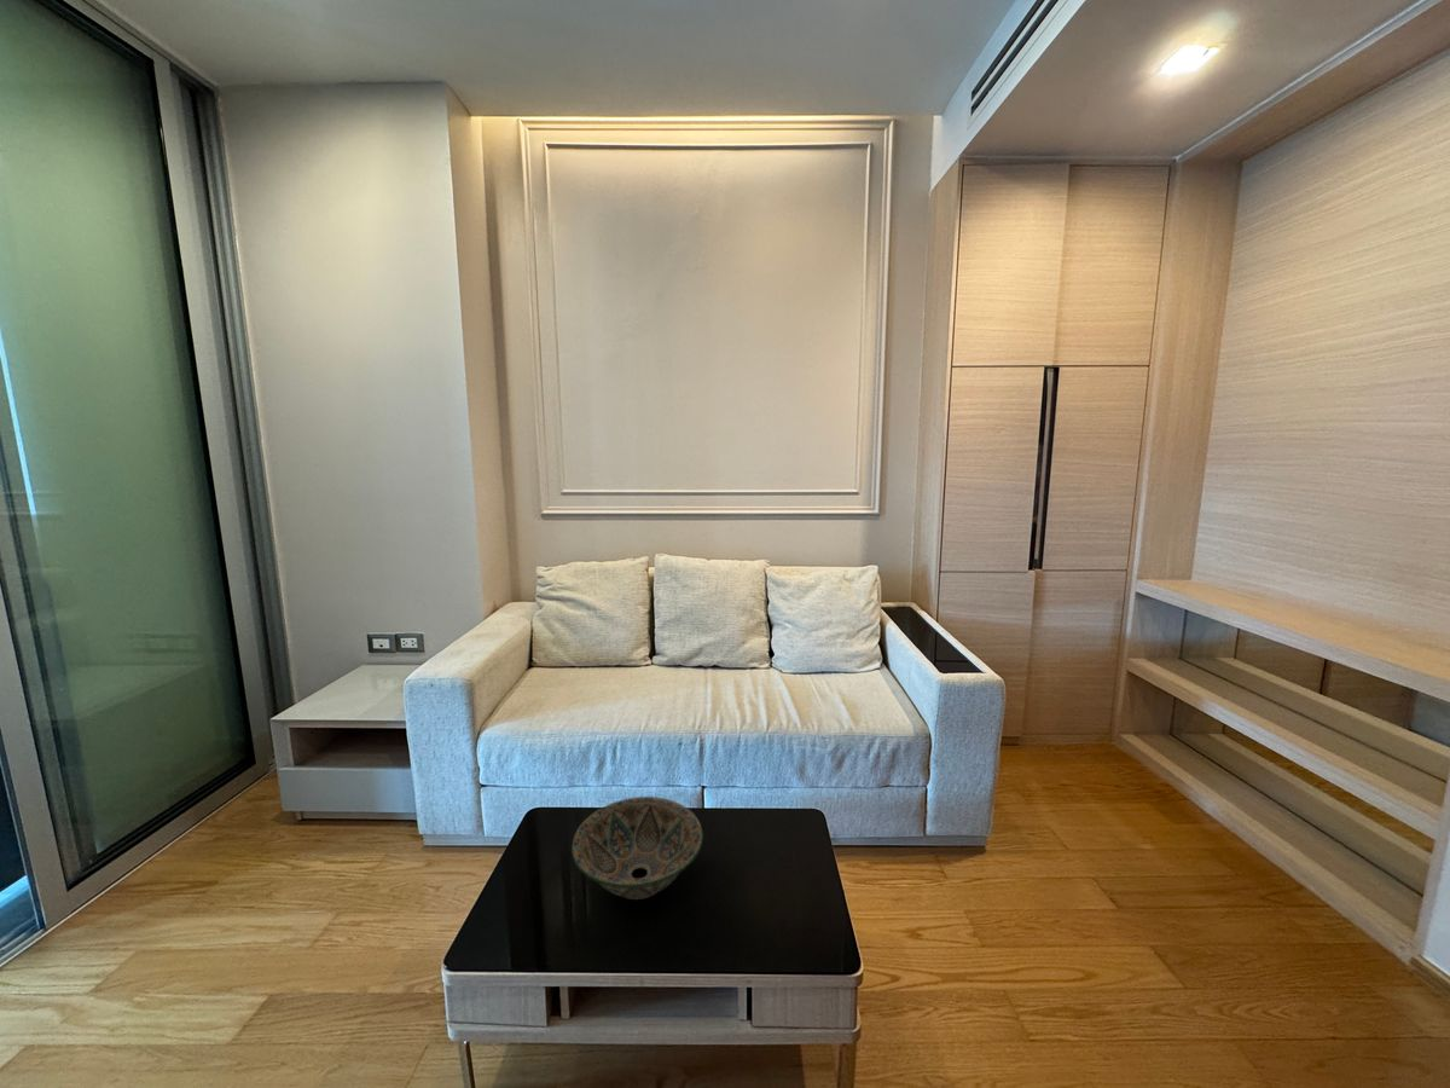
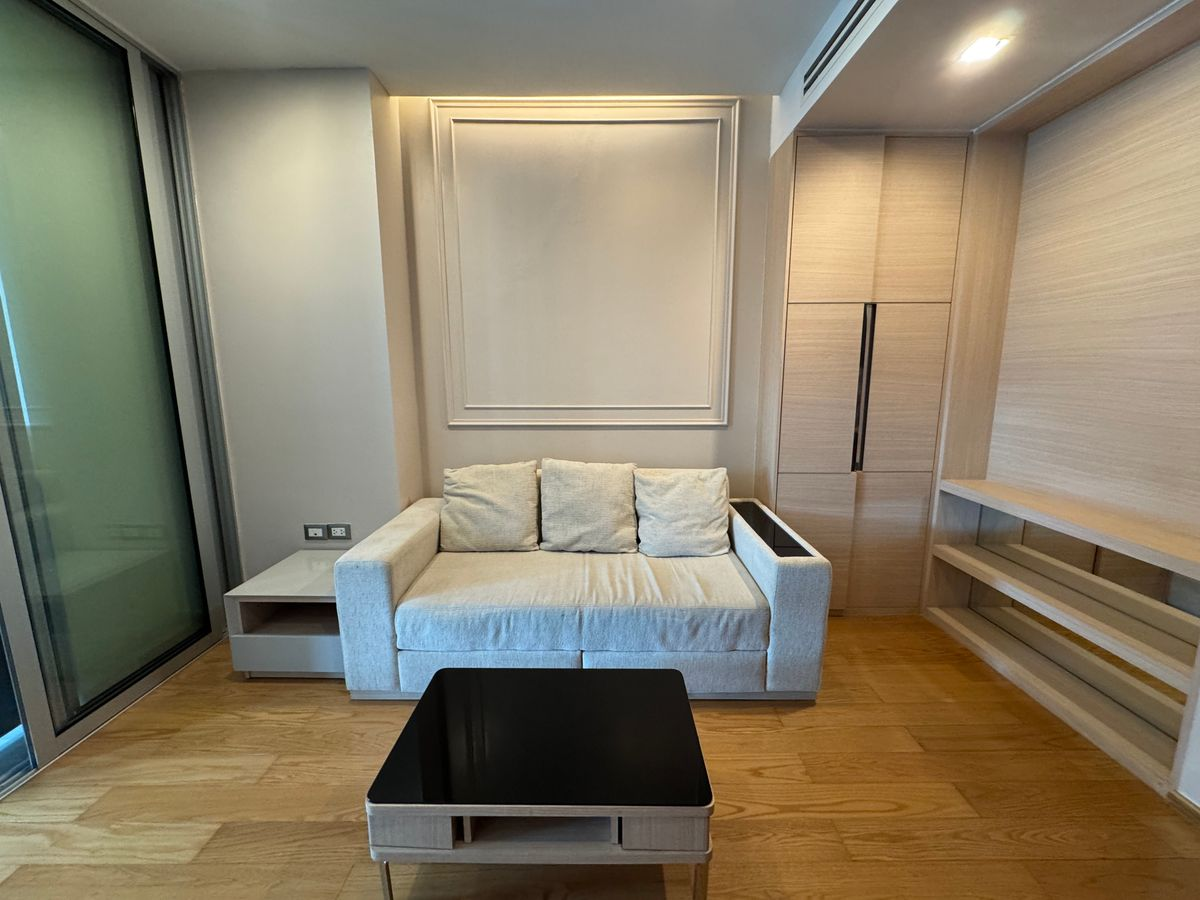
- decorative bowl (638, 857)
